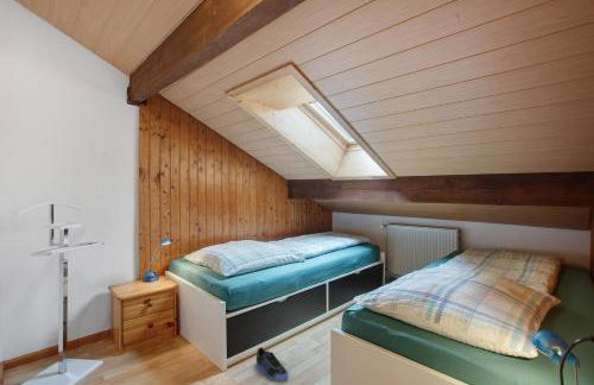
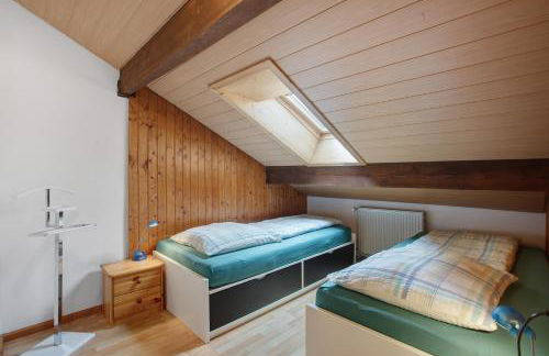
- sneaker (271, 362)
